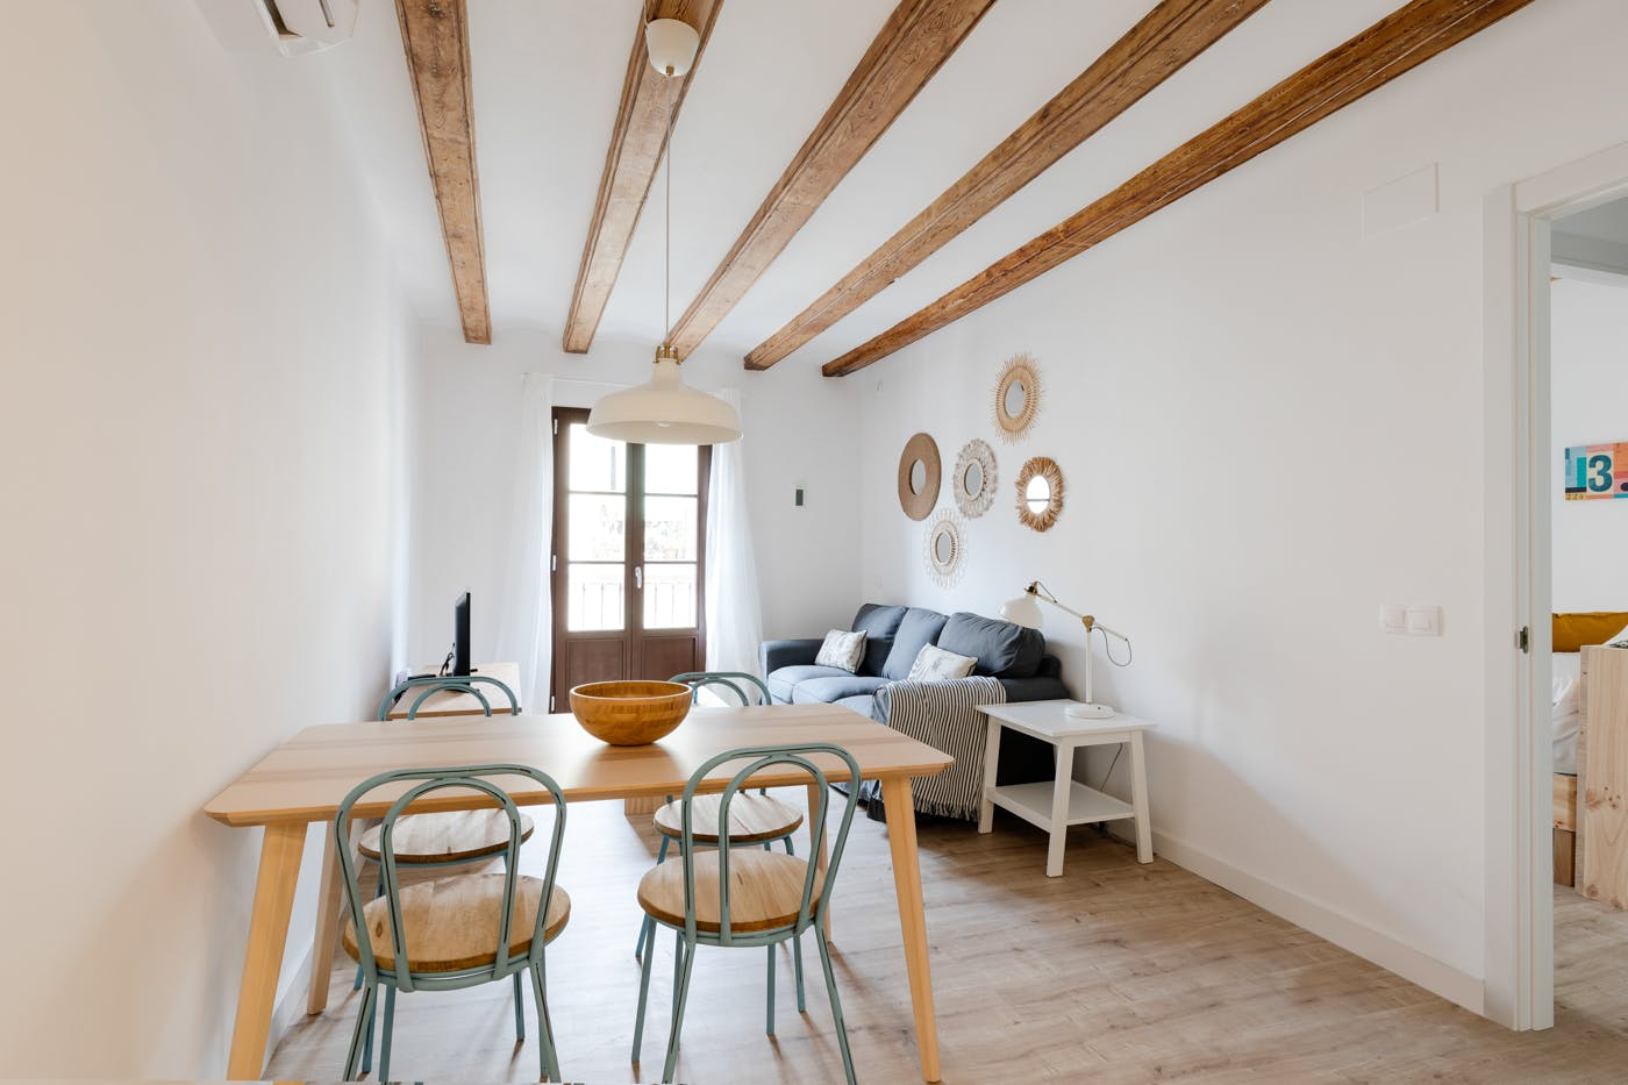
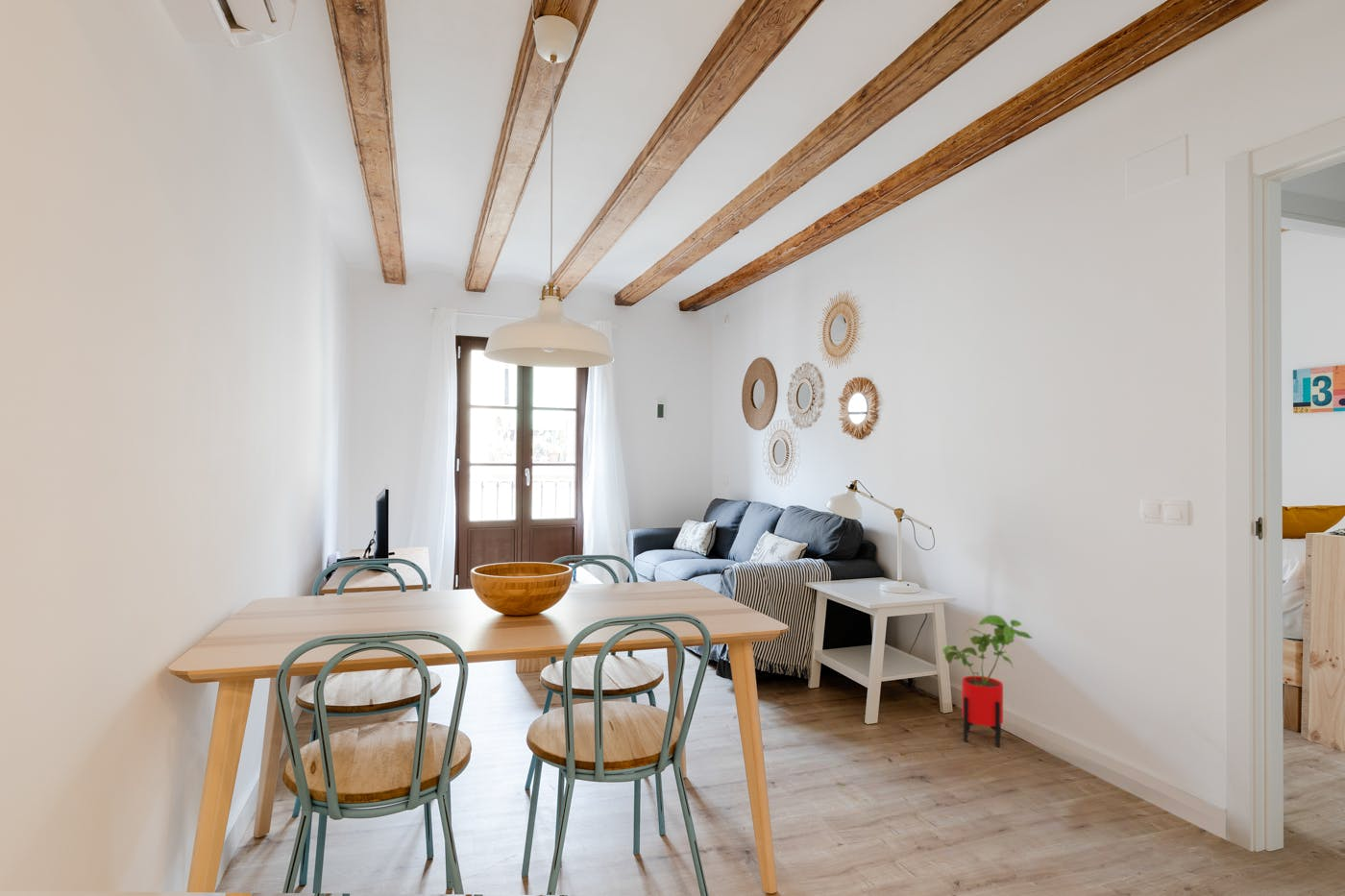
+ house plant (983, 675)
